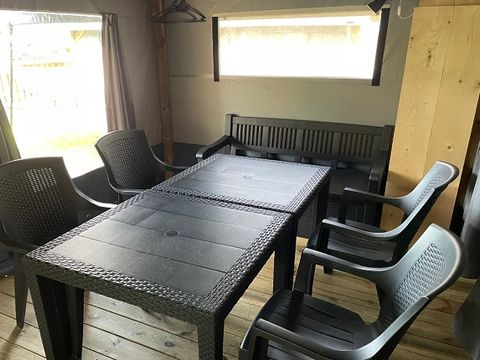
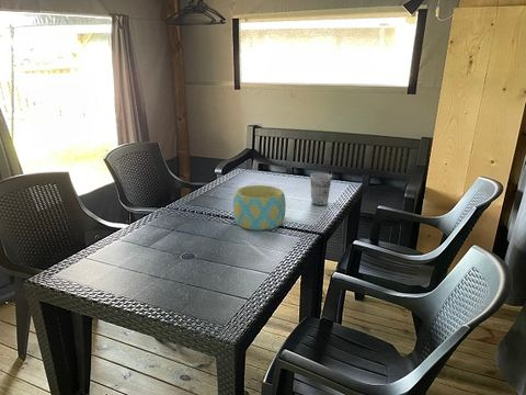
+ bowl (259, 206)
+ cup (320, 189)
